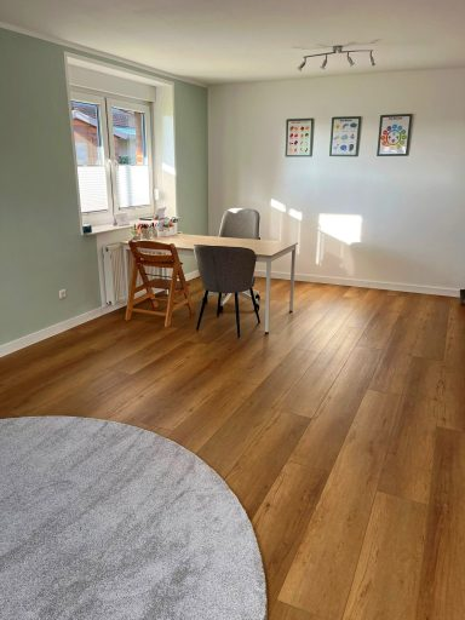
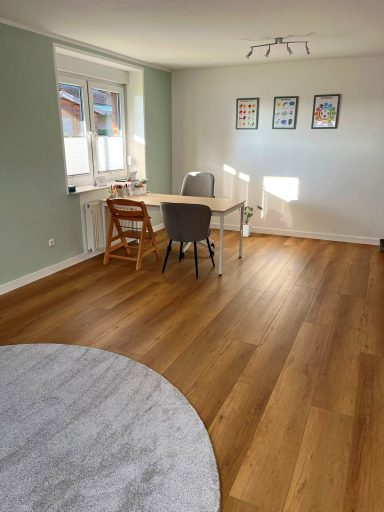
+ house plant (248, 220)
